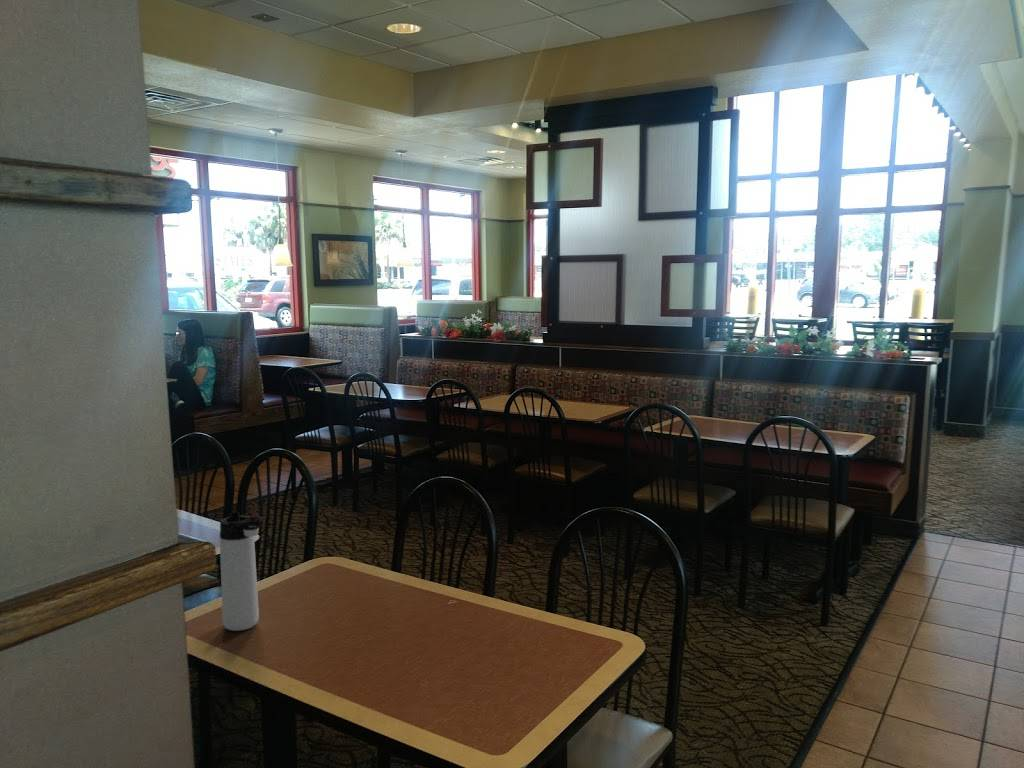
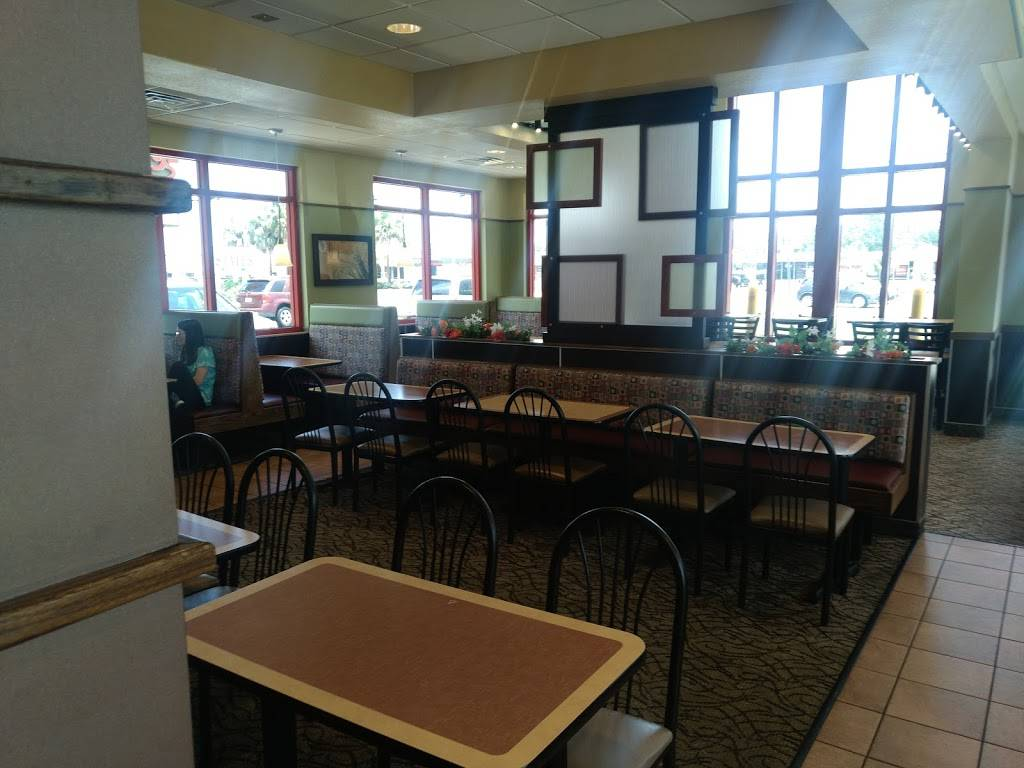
- thermos bottle (243, 571)
